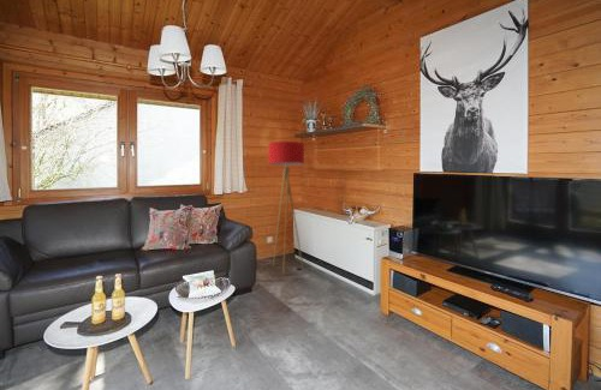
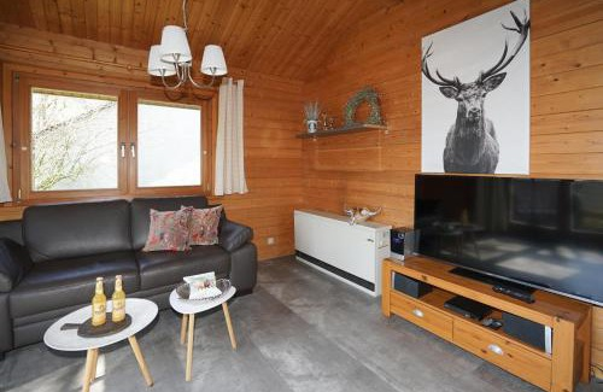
- floor lamp (286, 206)
